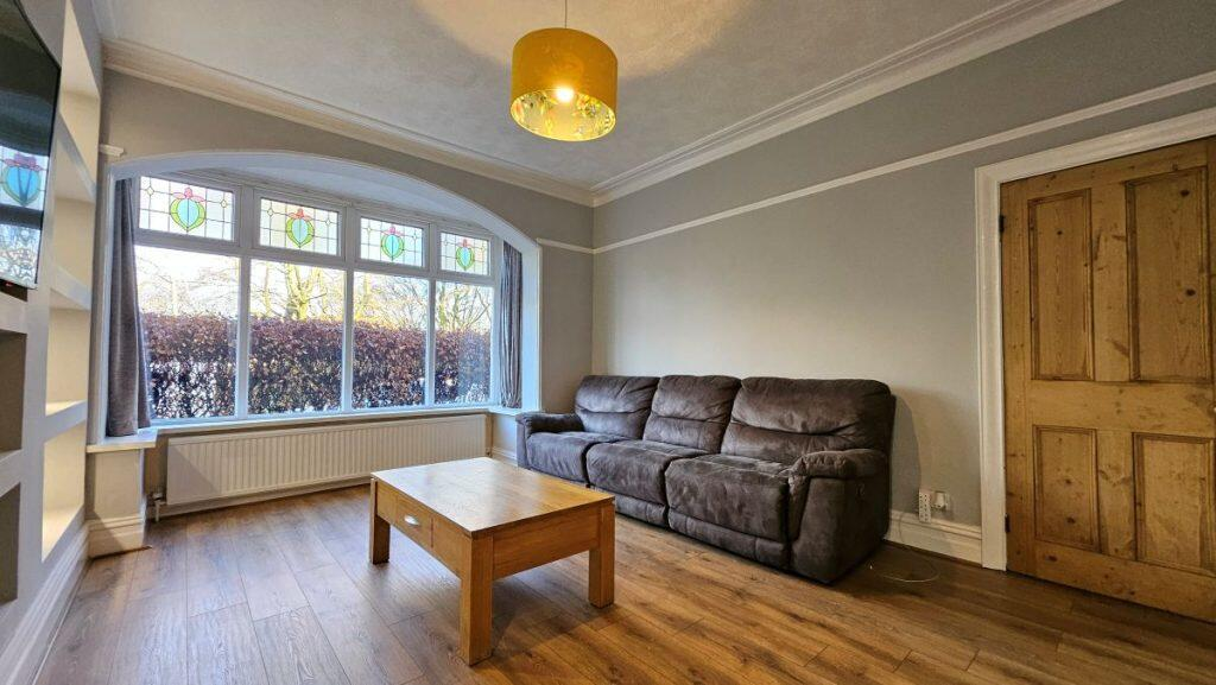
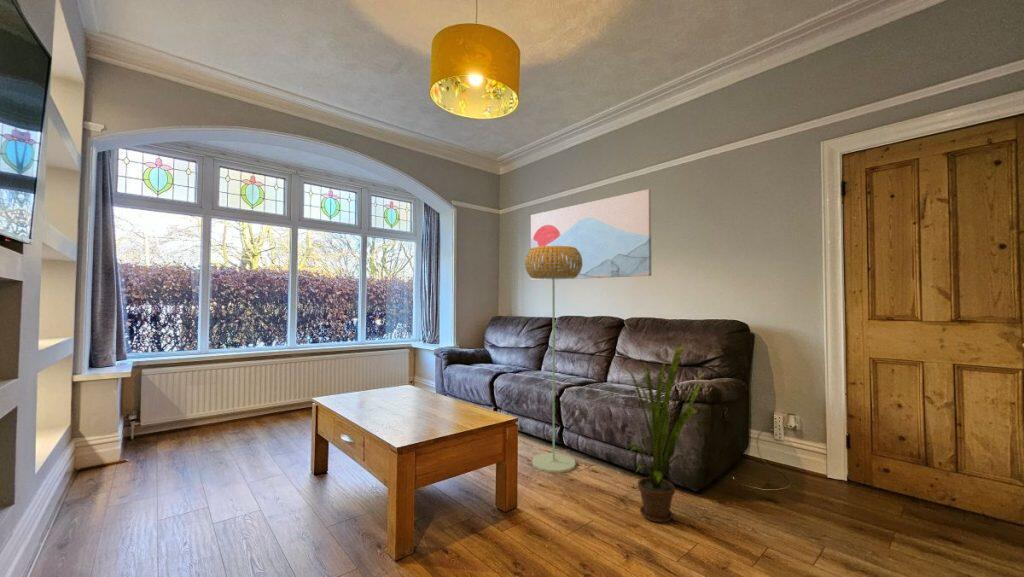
+ floor lamp (553, 355)
+ house plant (657, 429)
+ wall art (582, 241)
